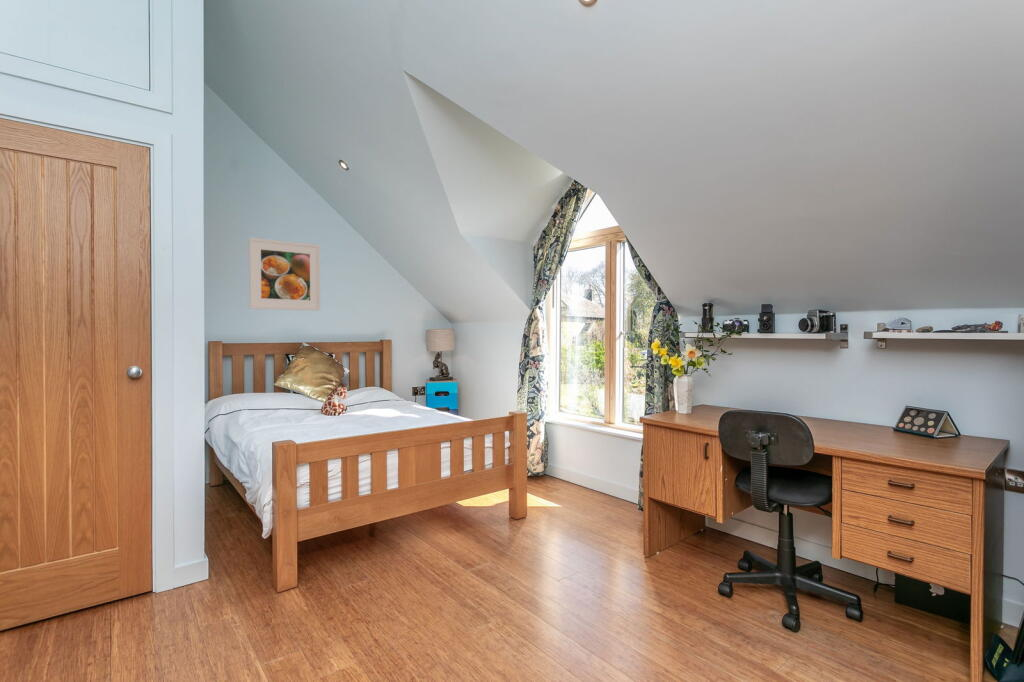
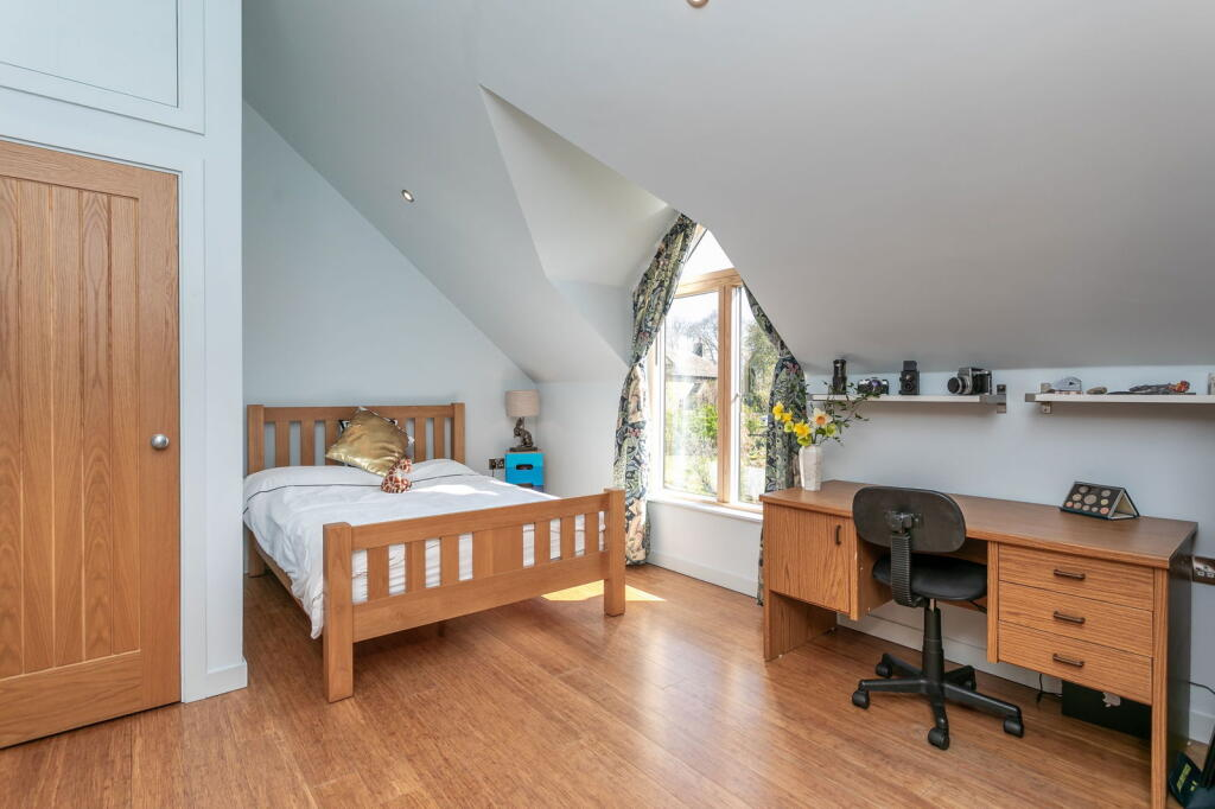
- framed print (286, 275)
